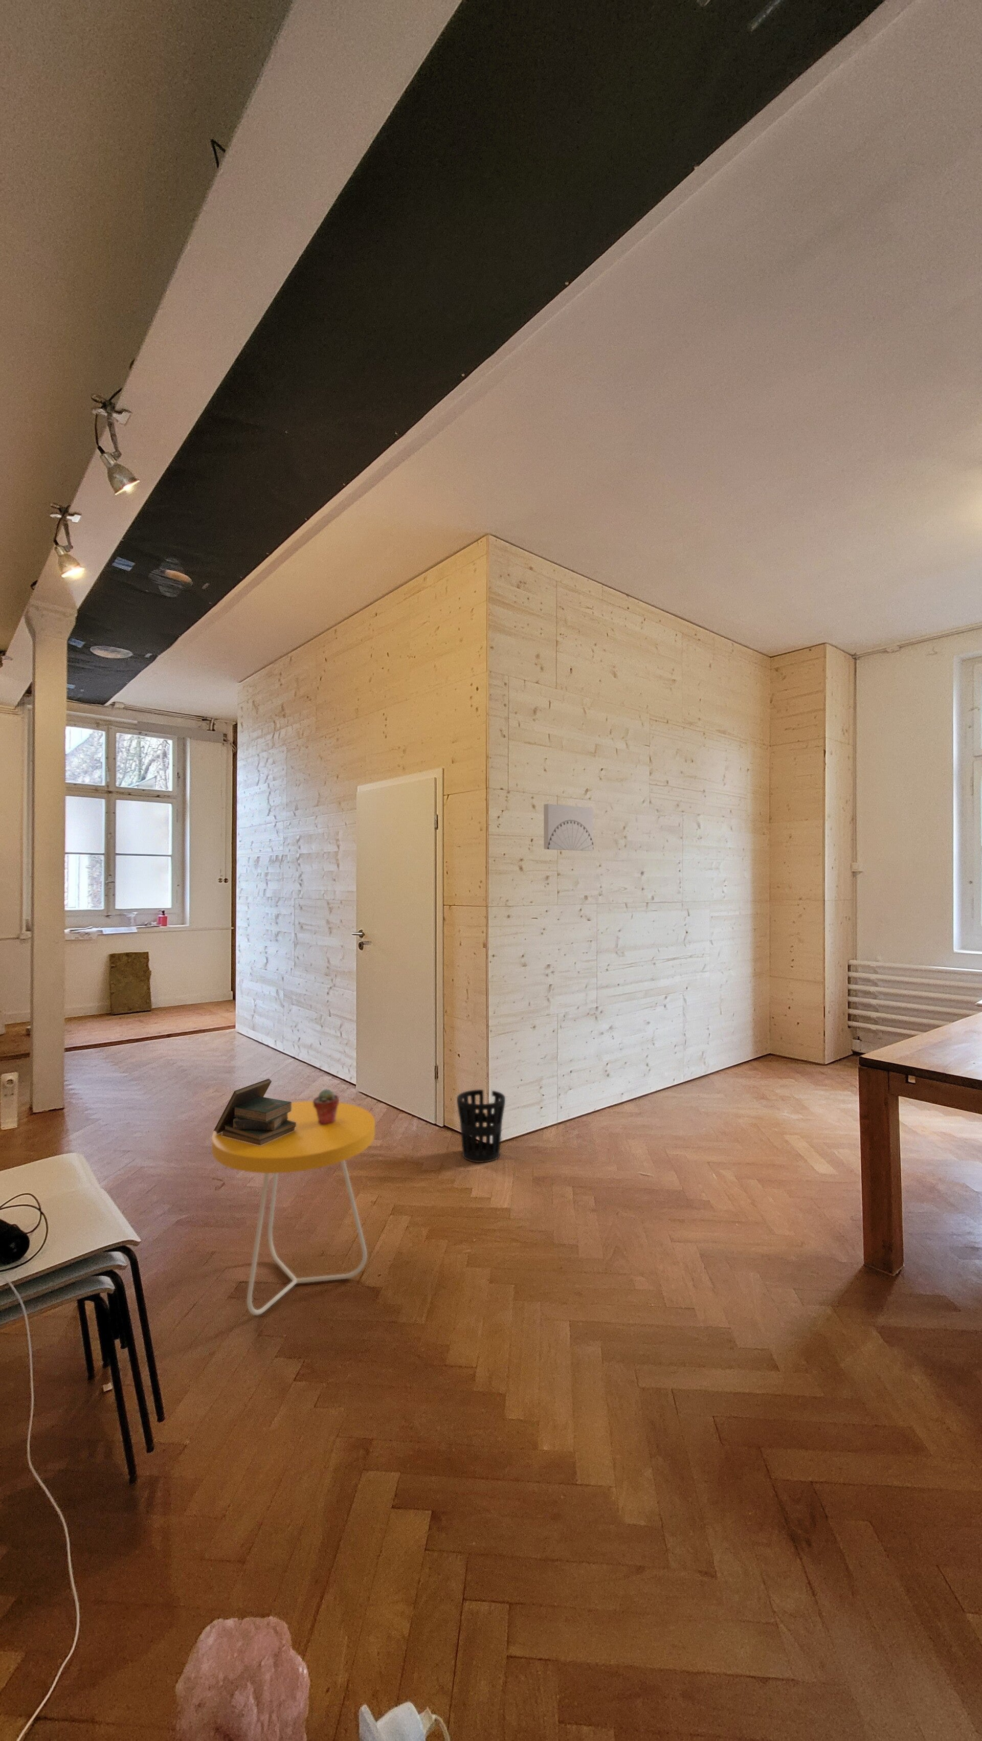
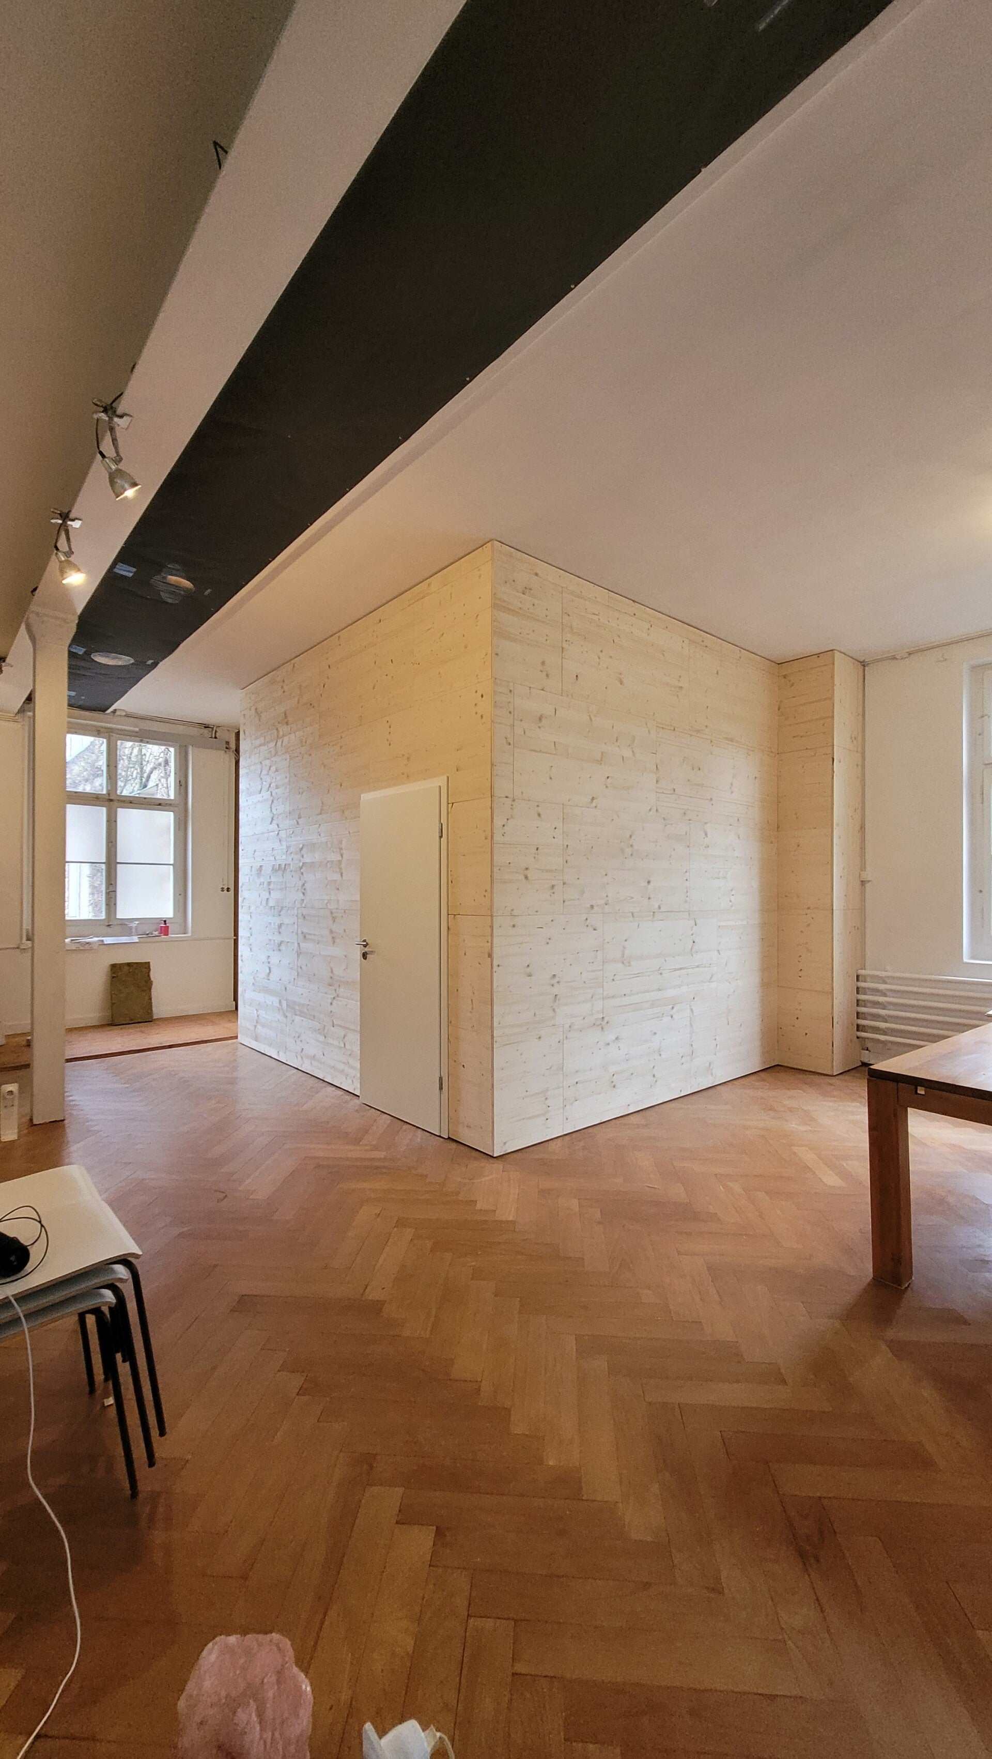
- wall art (569, 827)
- book (256, 1107)
- potted succulent (327, 1104)
- side table (275, 1203)
- wastebasket (481, 1125)
